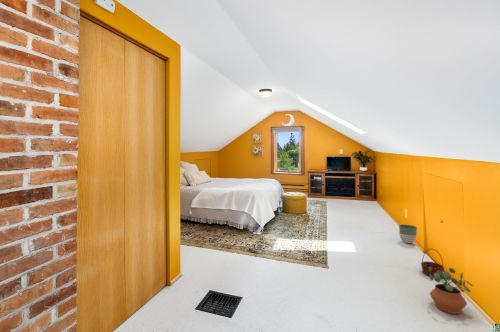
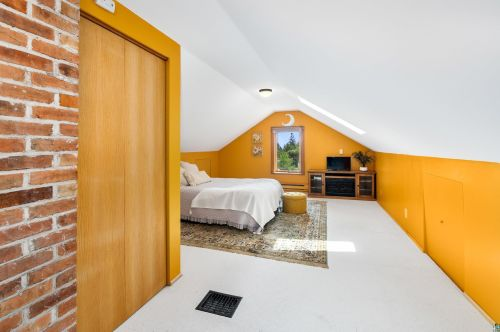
- basket (432, 262)
- potted plant (451, 288)
- planter (407, 234)
